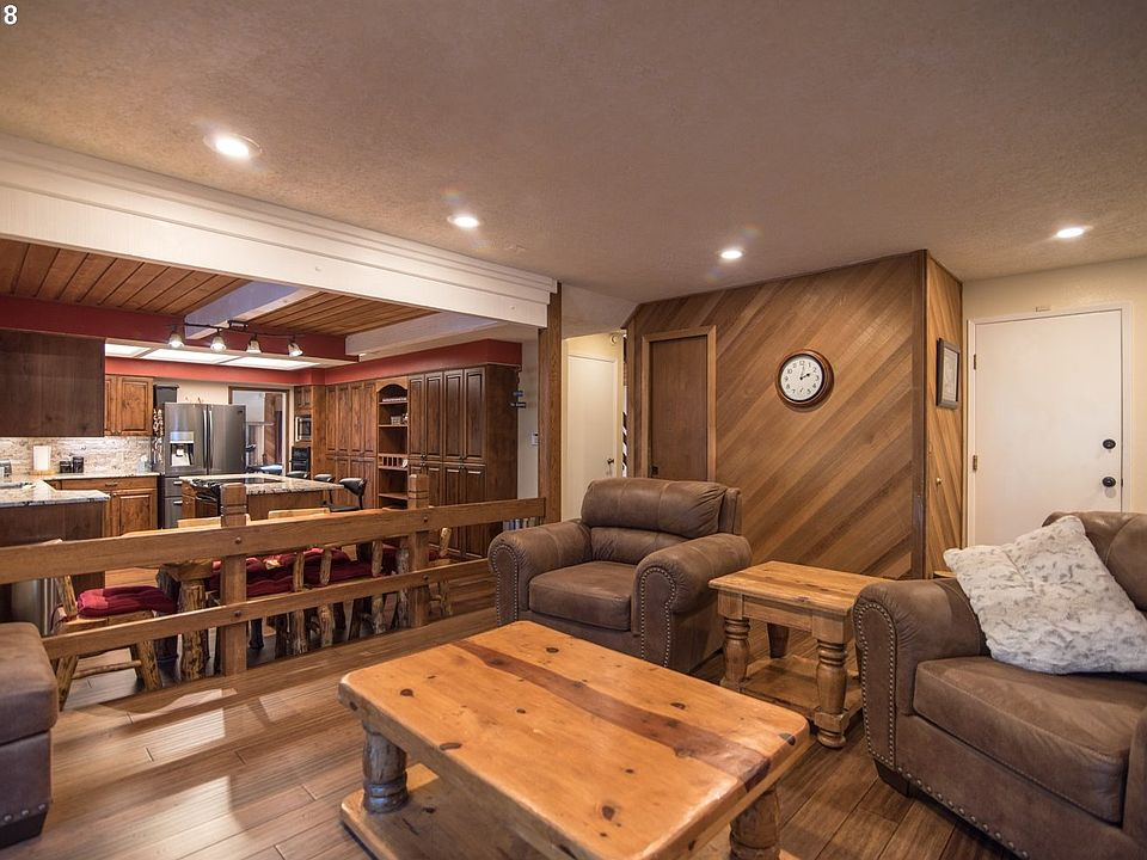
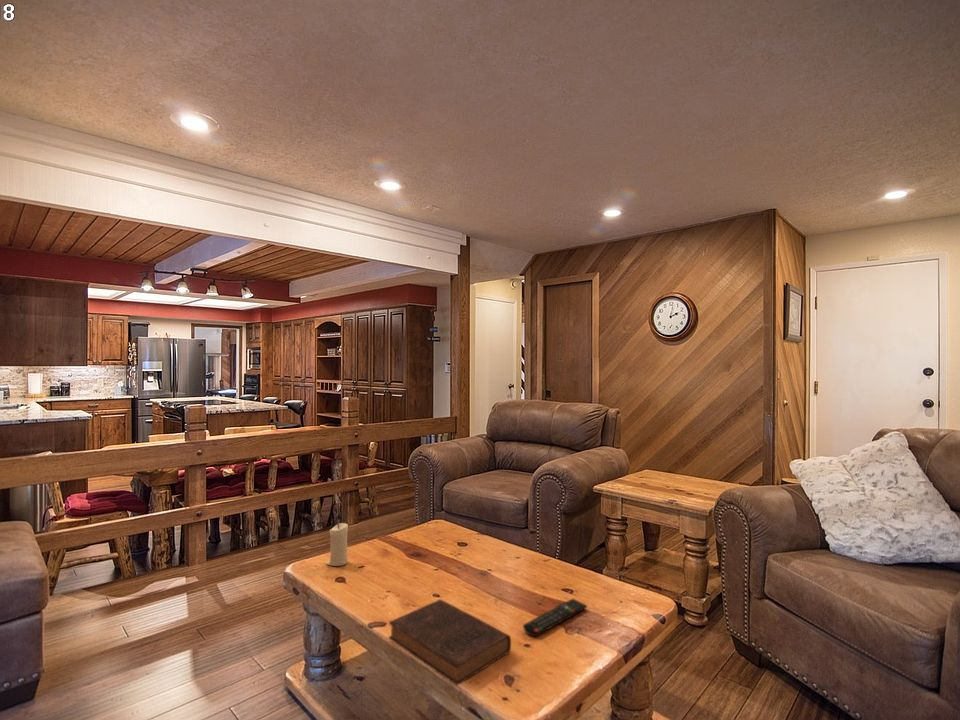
+ book (448, 636)
+ remote control (555, 617)
+ candle (337, 543)
